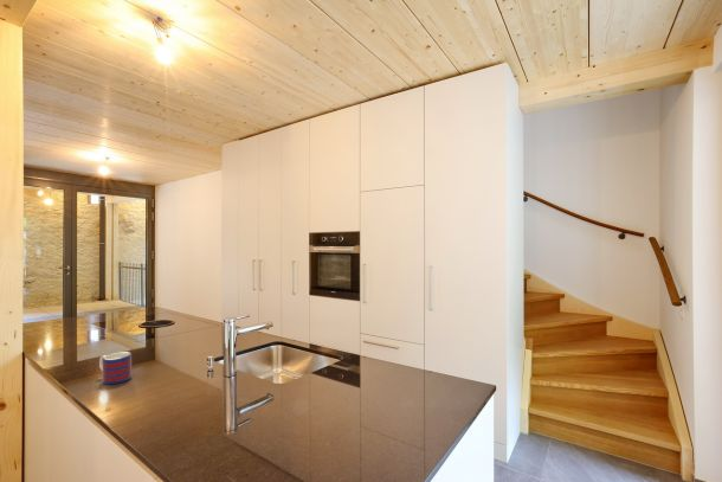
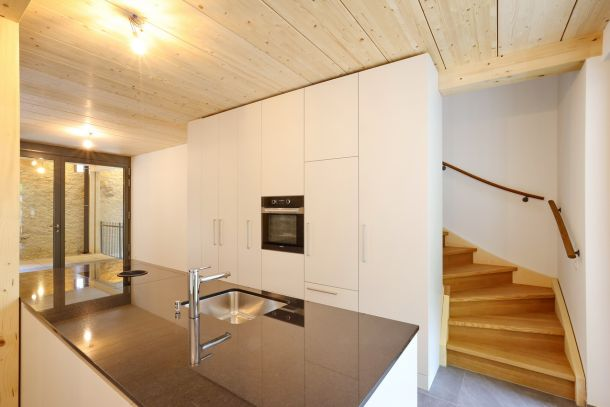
- mug (112, 366)
